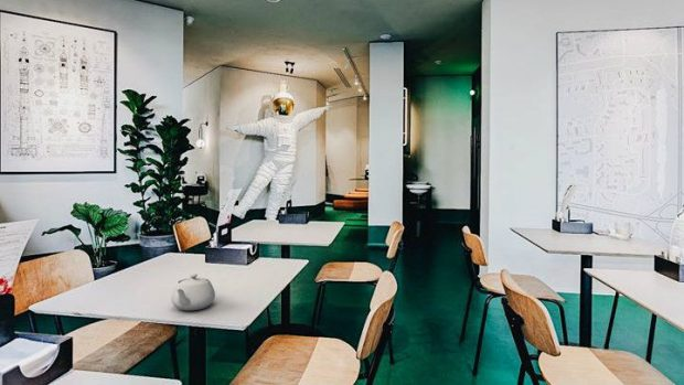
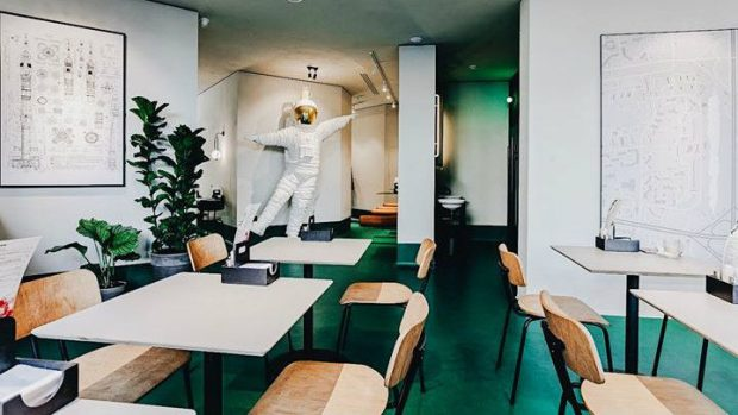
- teapot (193, 290)
